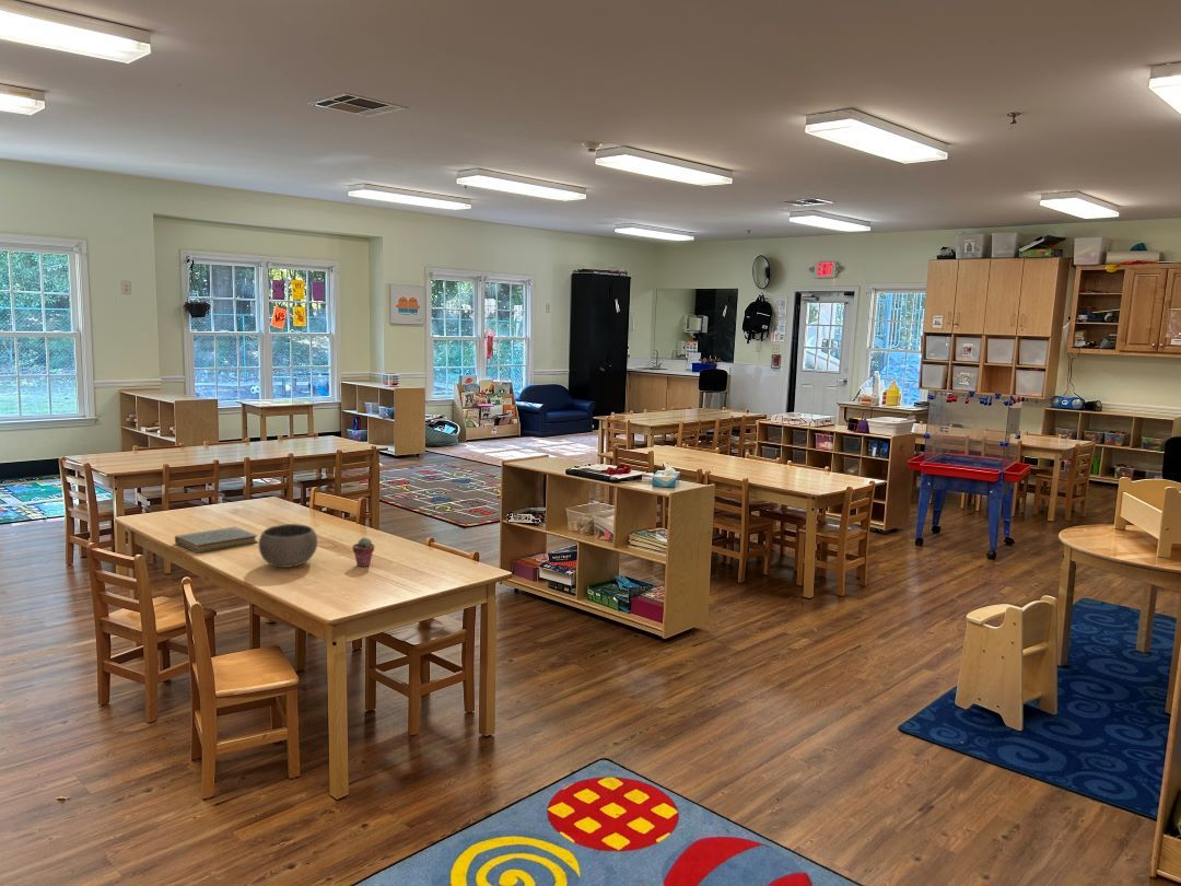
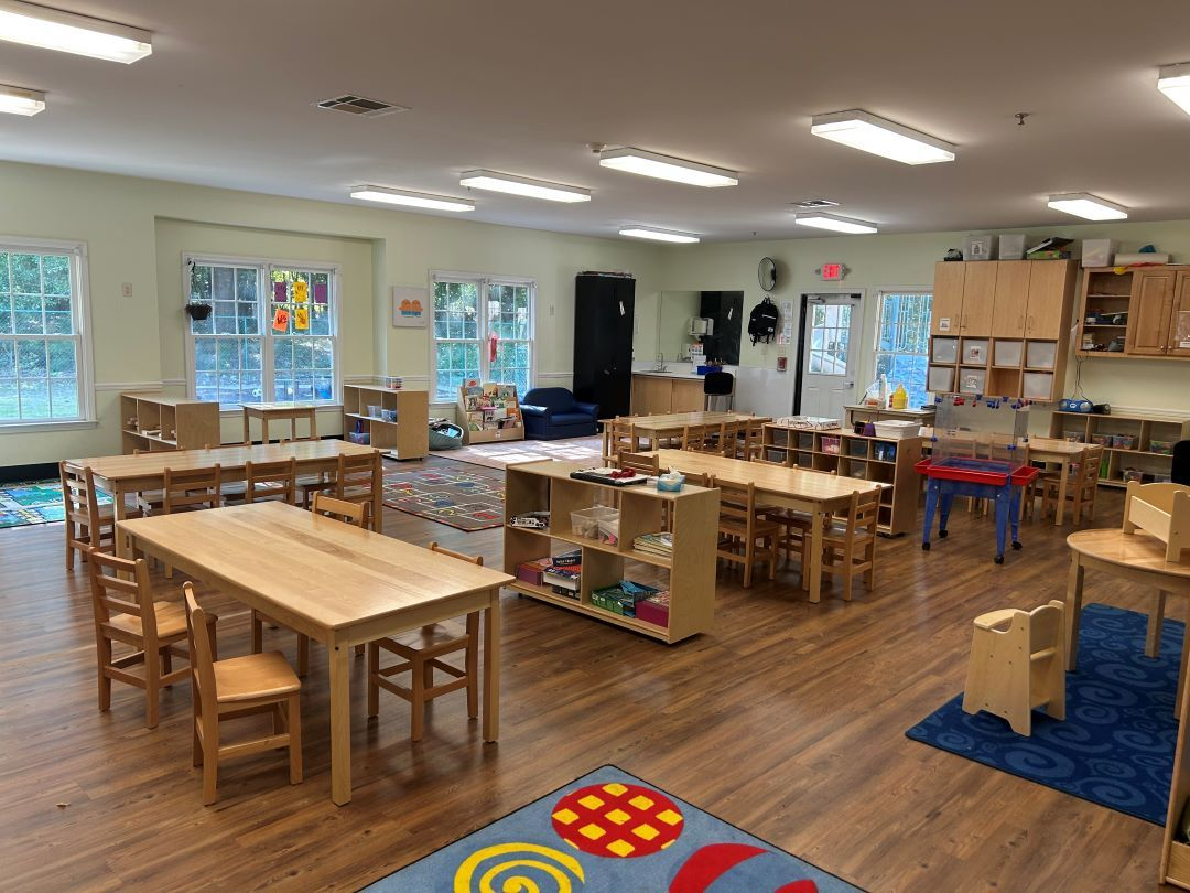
- potted succulent (363, 550)
- book (217, 538)
- bowl (288, 546)
